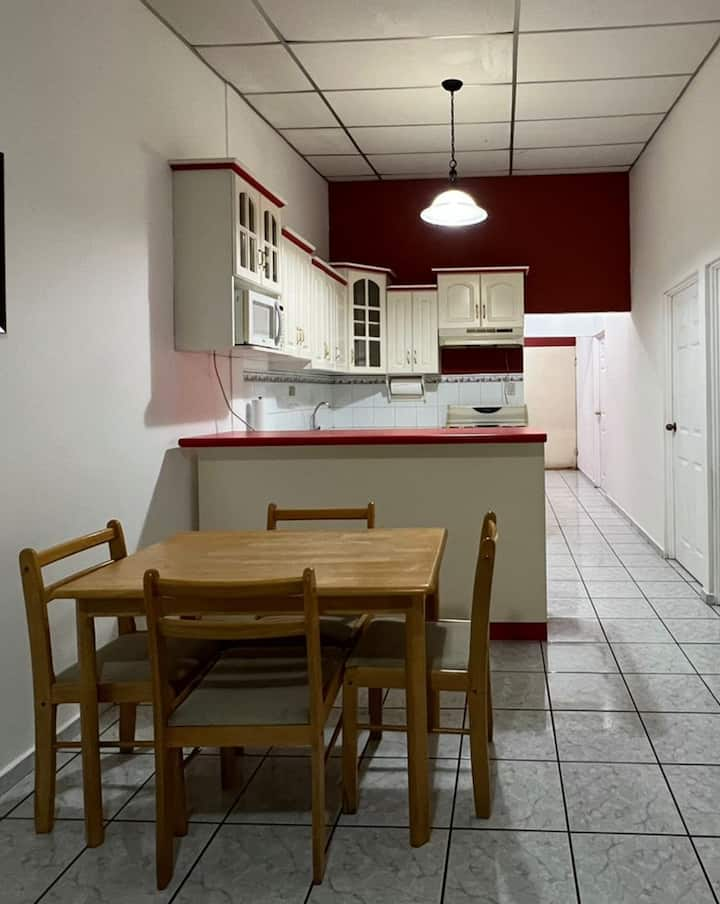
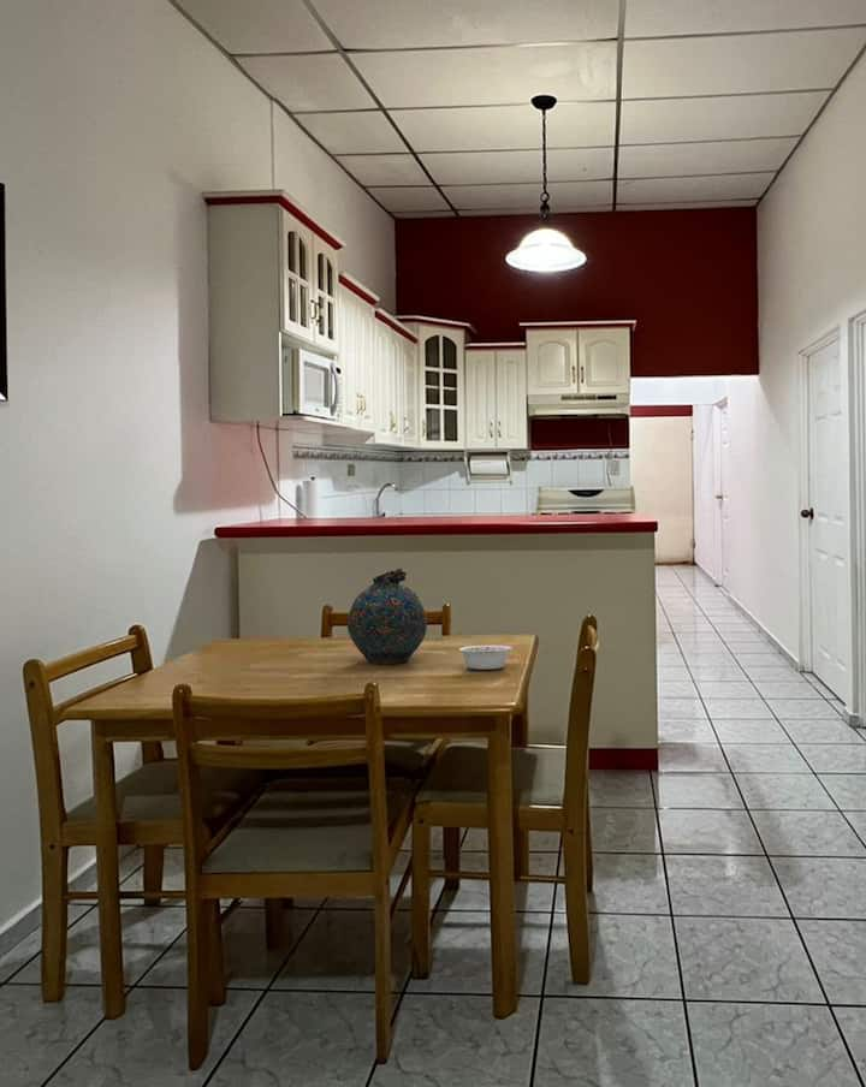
+ legume (487, 655)
+ snuff bottle (386, 614)
